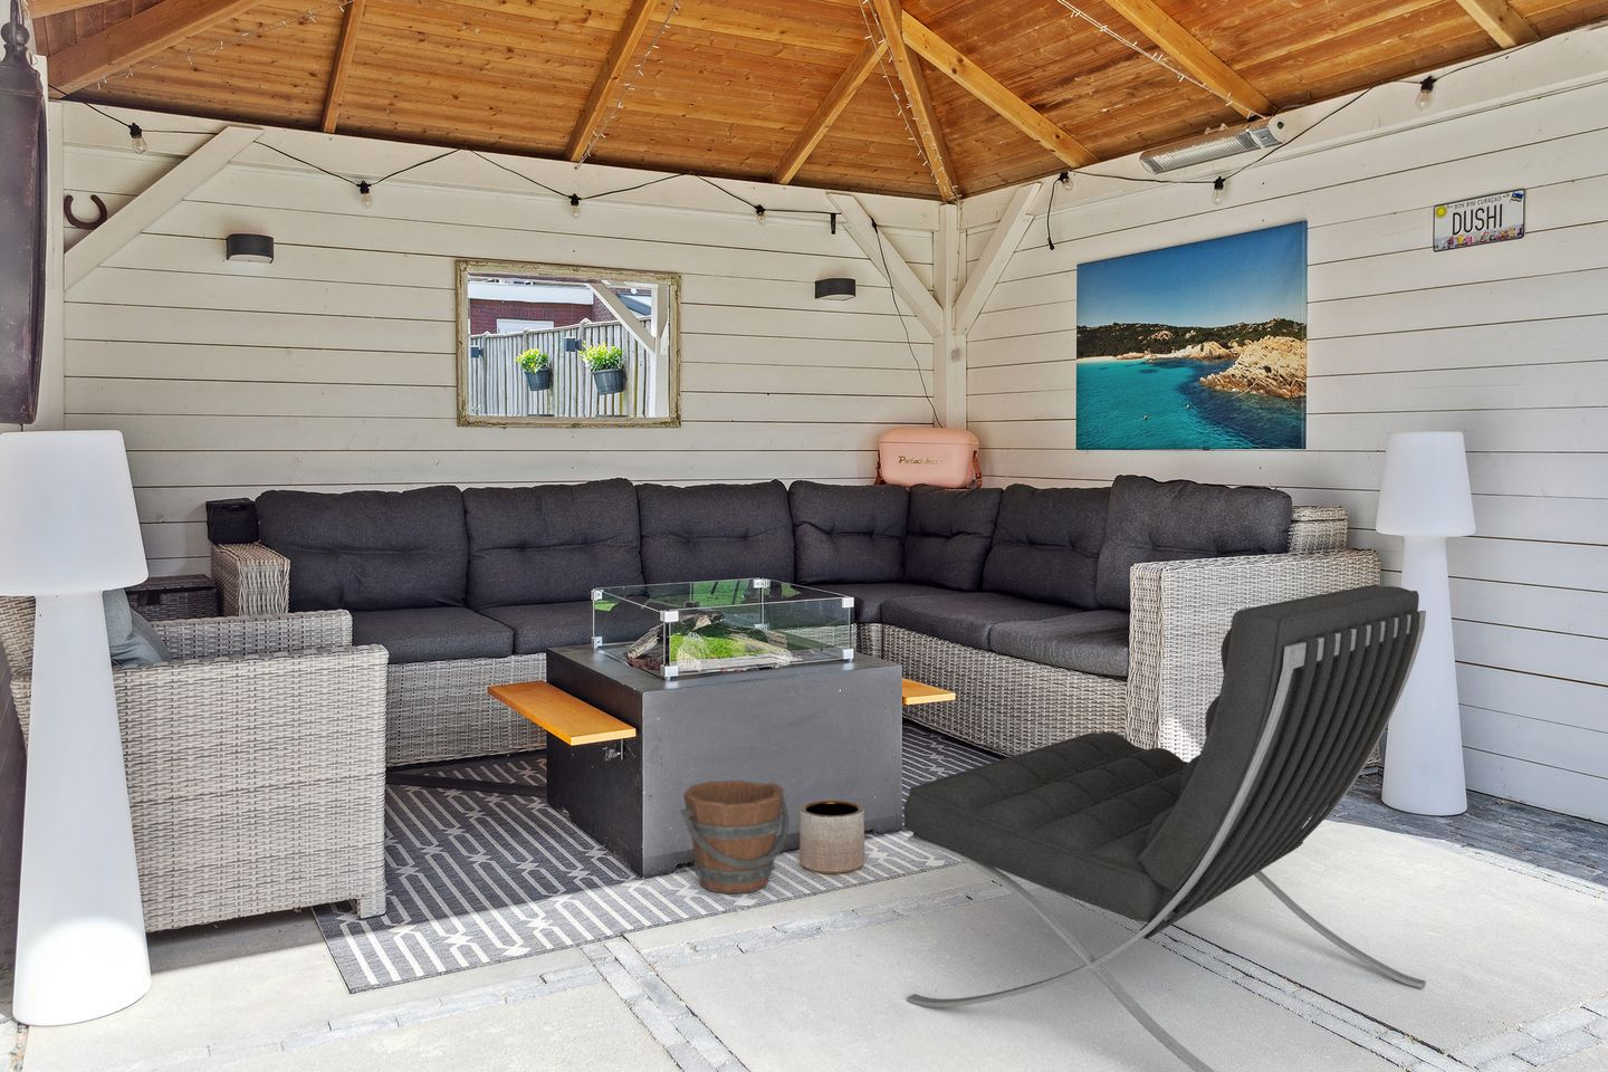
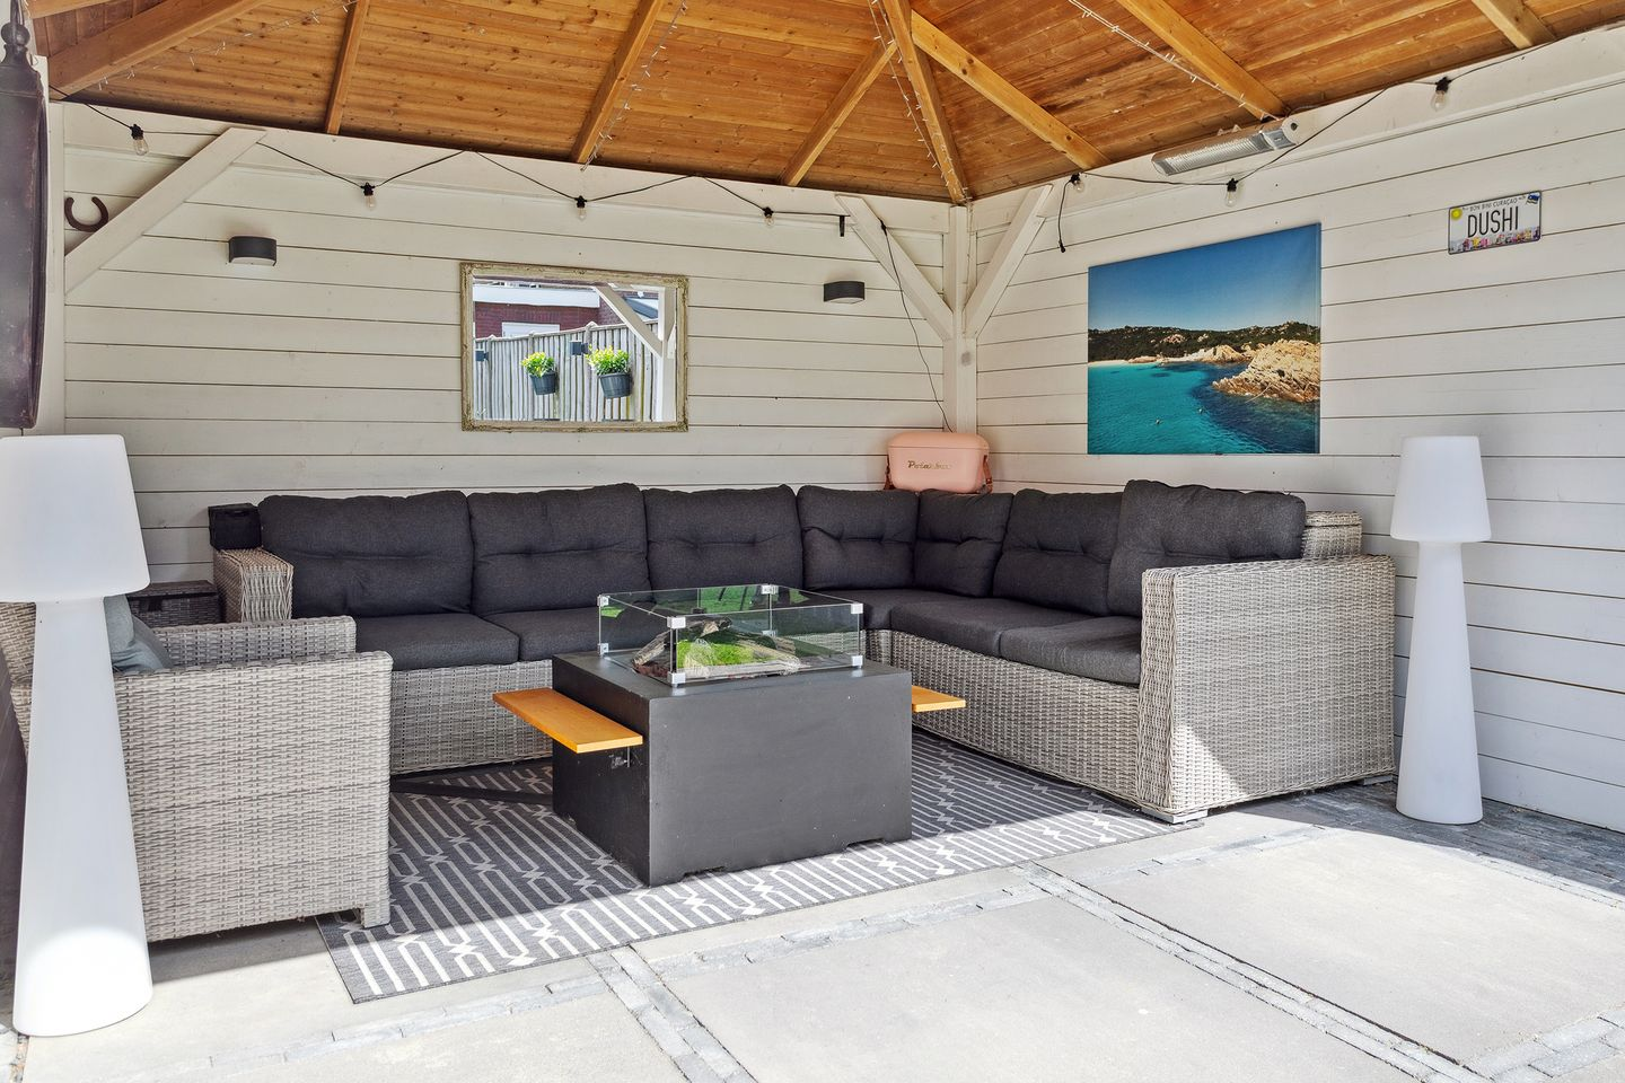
- bucket (733, 836)
- planter (832, 836)
- lounge chair (1167, 791)
